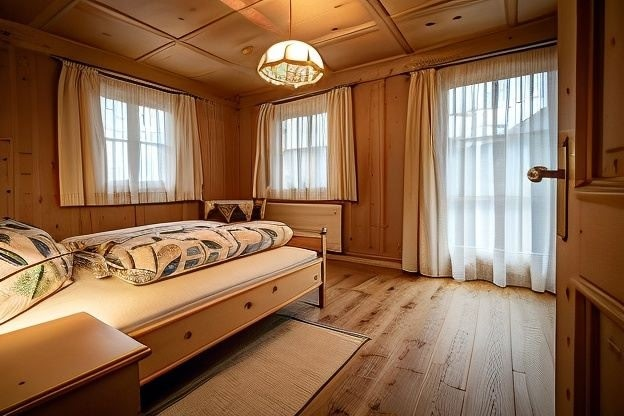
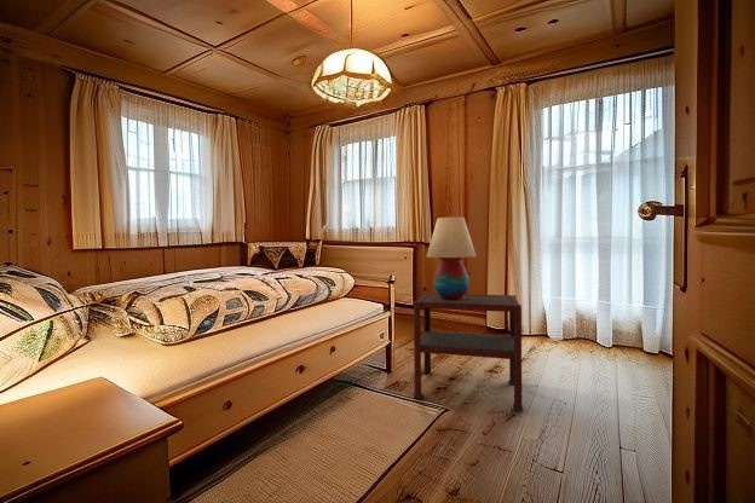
+ table lamp (450, 256)
+ side table (467, 343)
